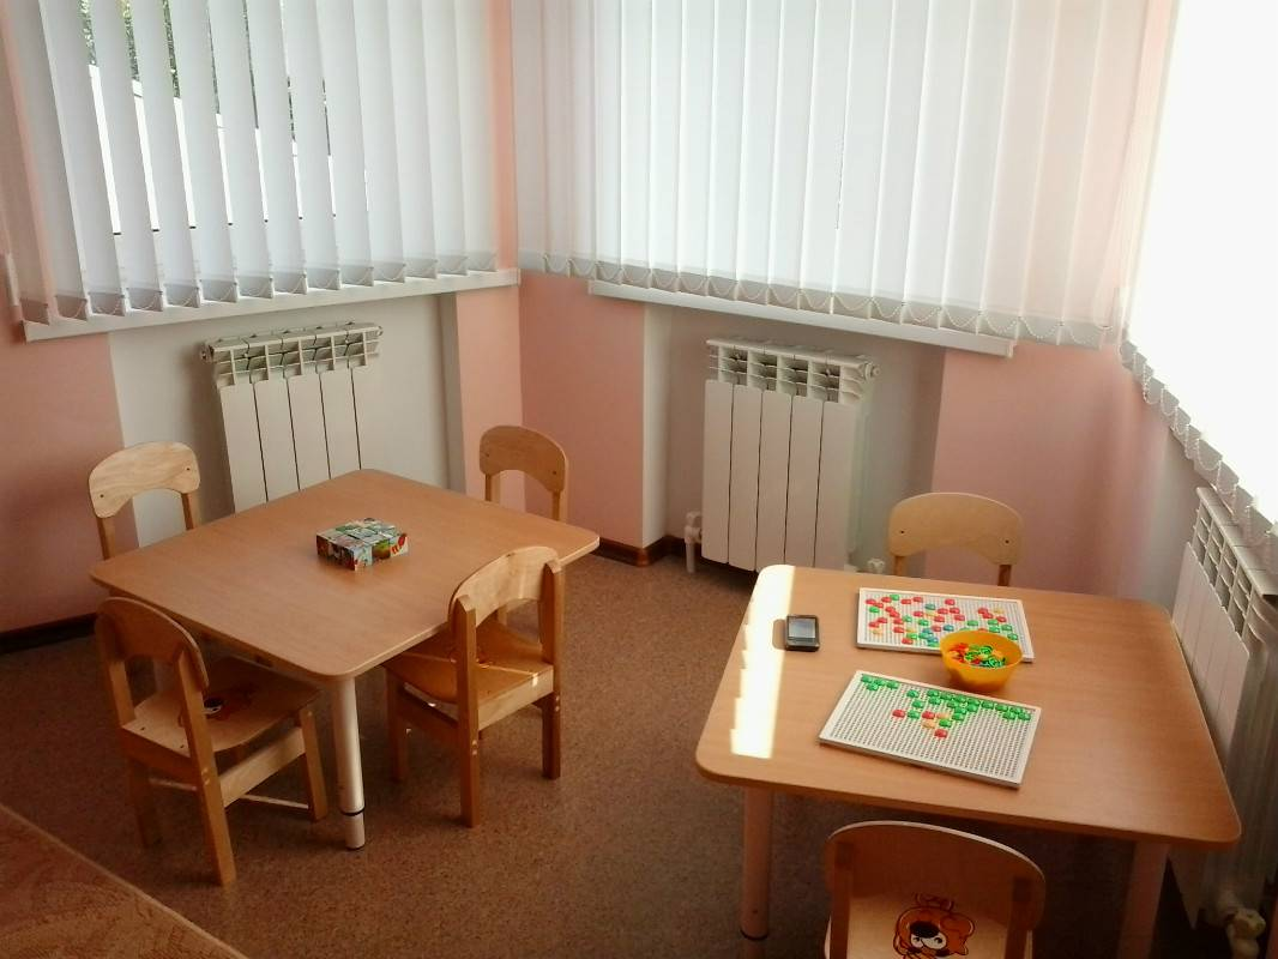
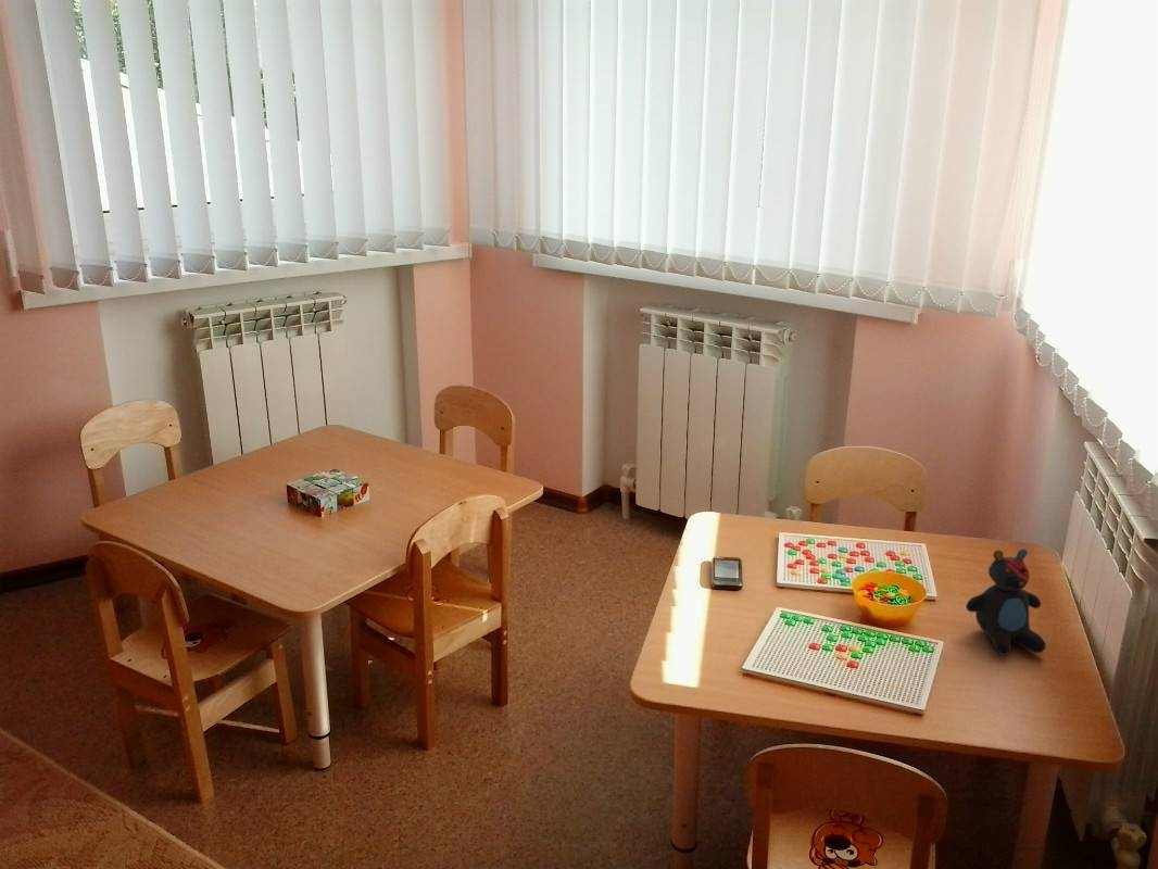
+ teddy bear (1012, 599)
